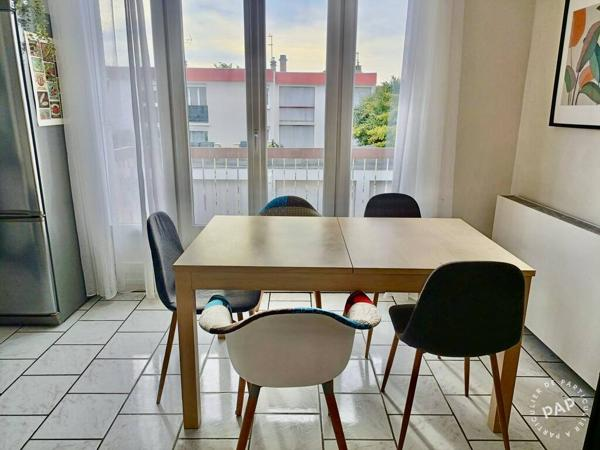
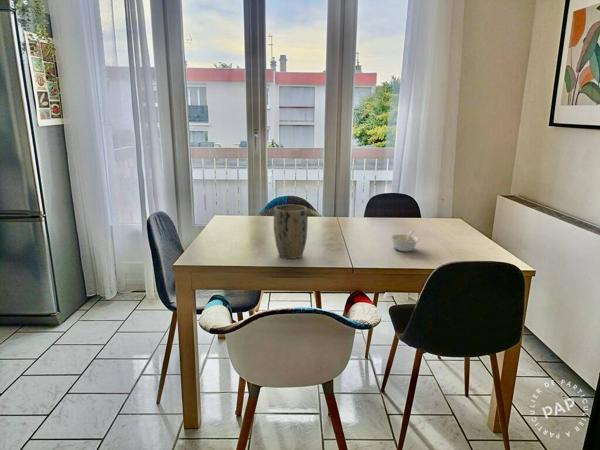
+ plant pot (290, 231)
+ legume (403, 241)
